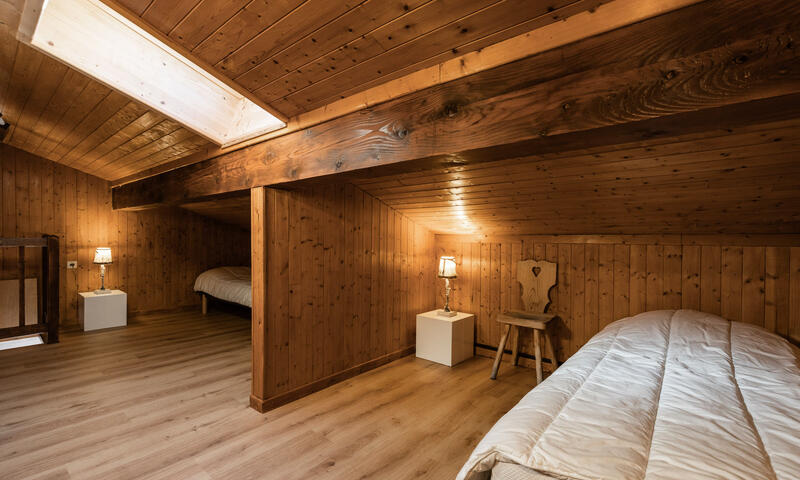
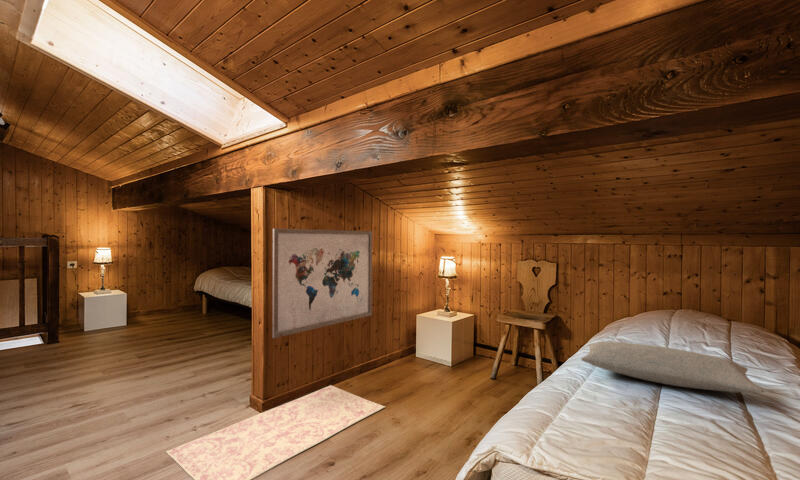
+ rug (288, 426)
+ pillow (660, 364)
+ wall art (328, 277)
